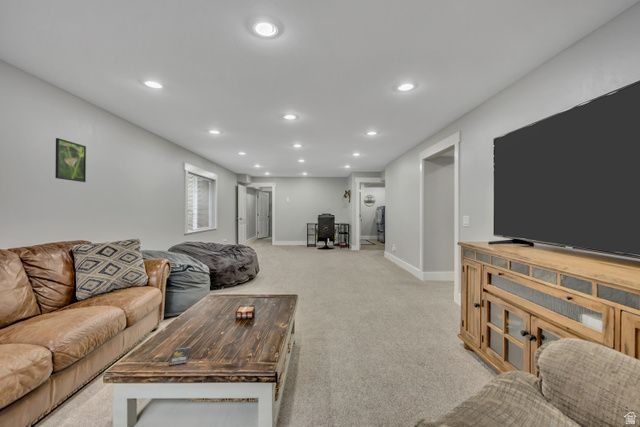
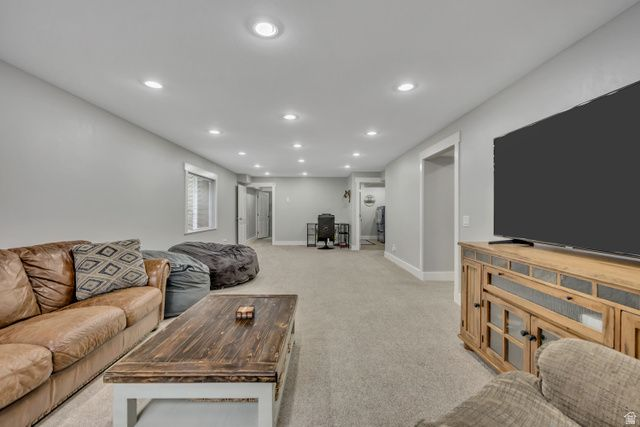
- smartphone (180, 355)
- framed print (71, 161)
